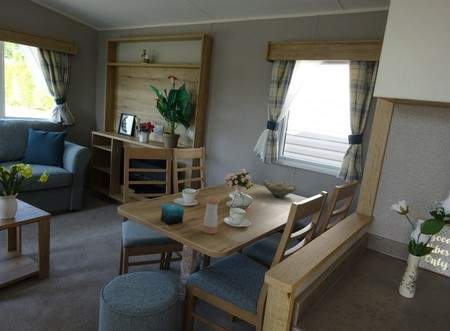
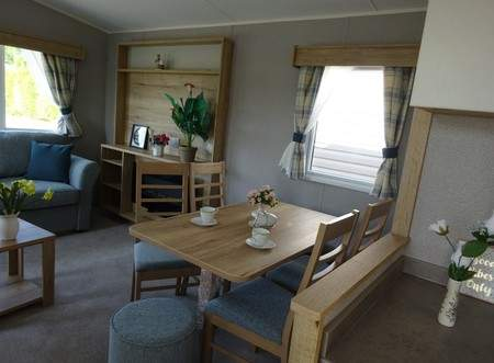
- bowl (279, 189)
- candle (172, 210)
- pepper shaker (211, 213)
